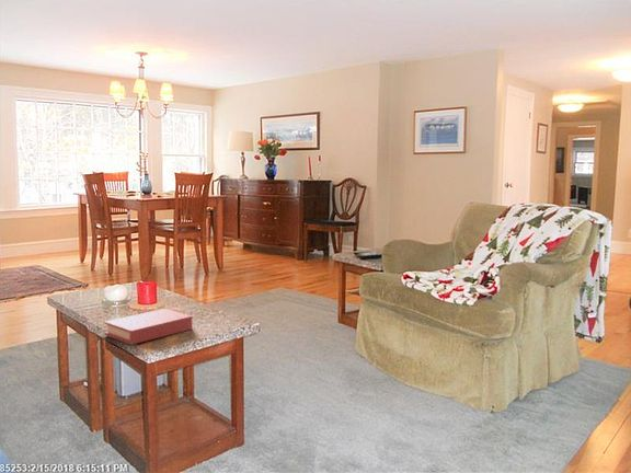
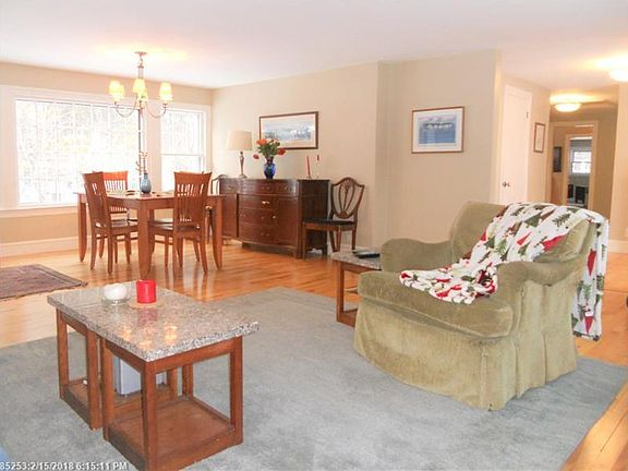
- book (149, 325)
